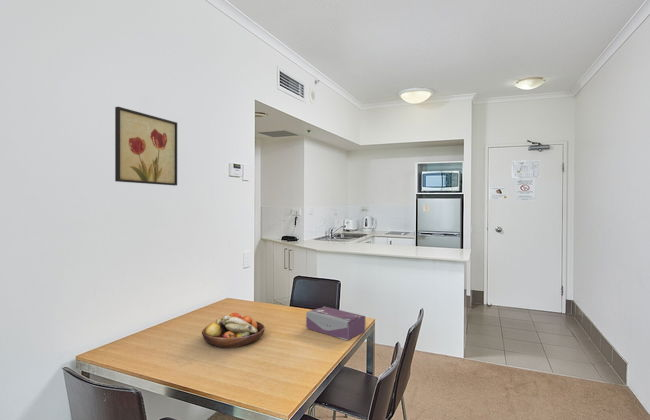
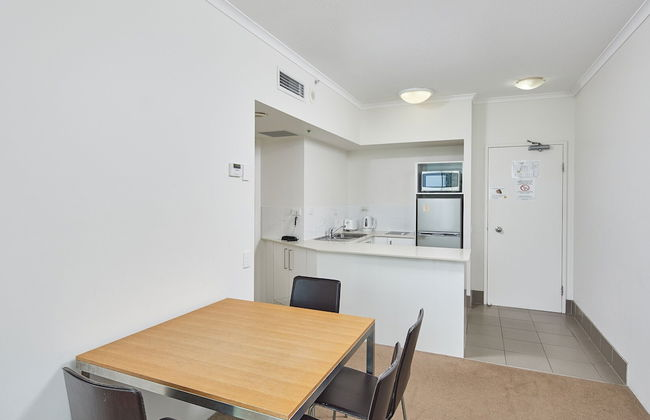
- tissue box (335, 321)
- wall art (147, 149)
- fruit bowl (234, 326)
